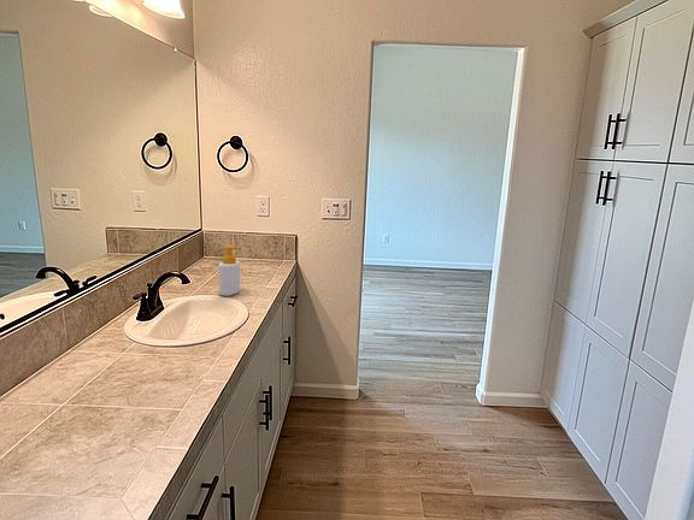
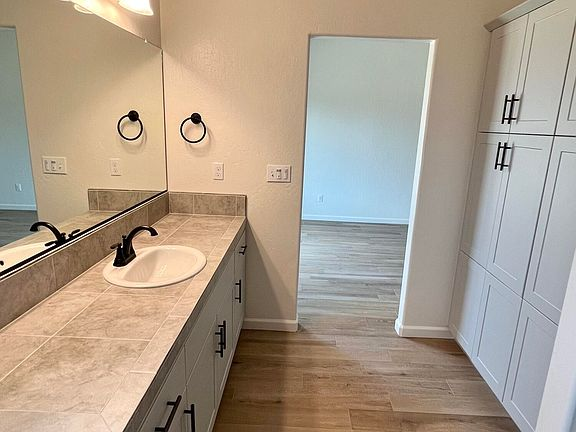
- soap bottle (229, 270)
